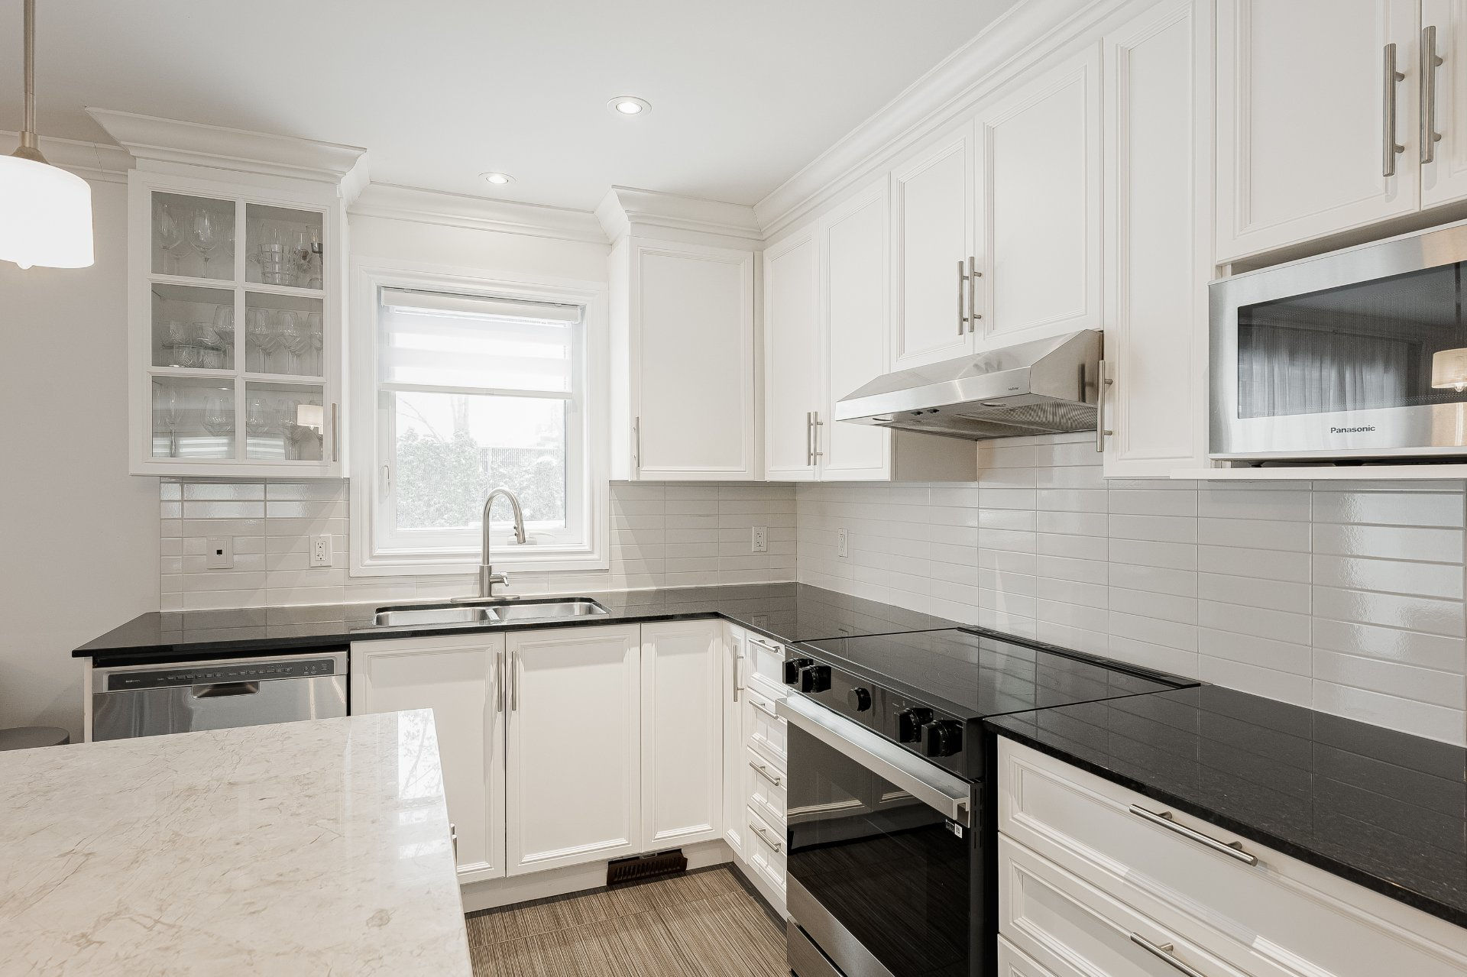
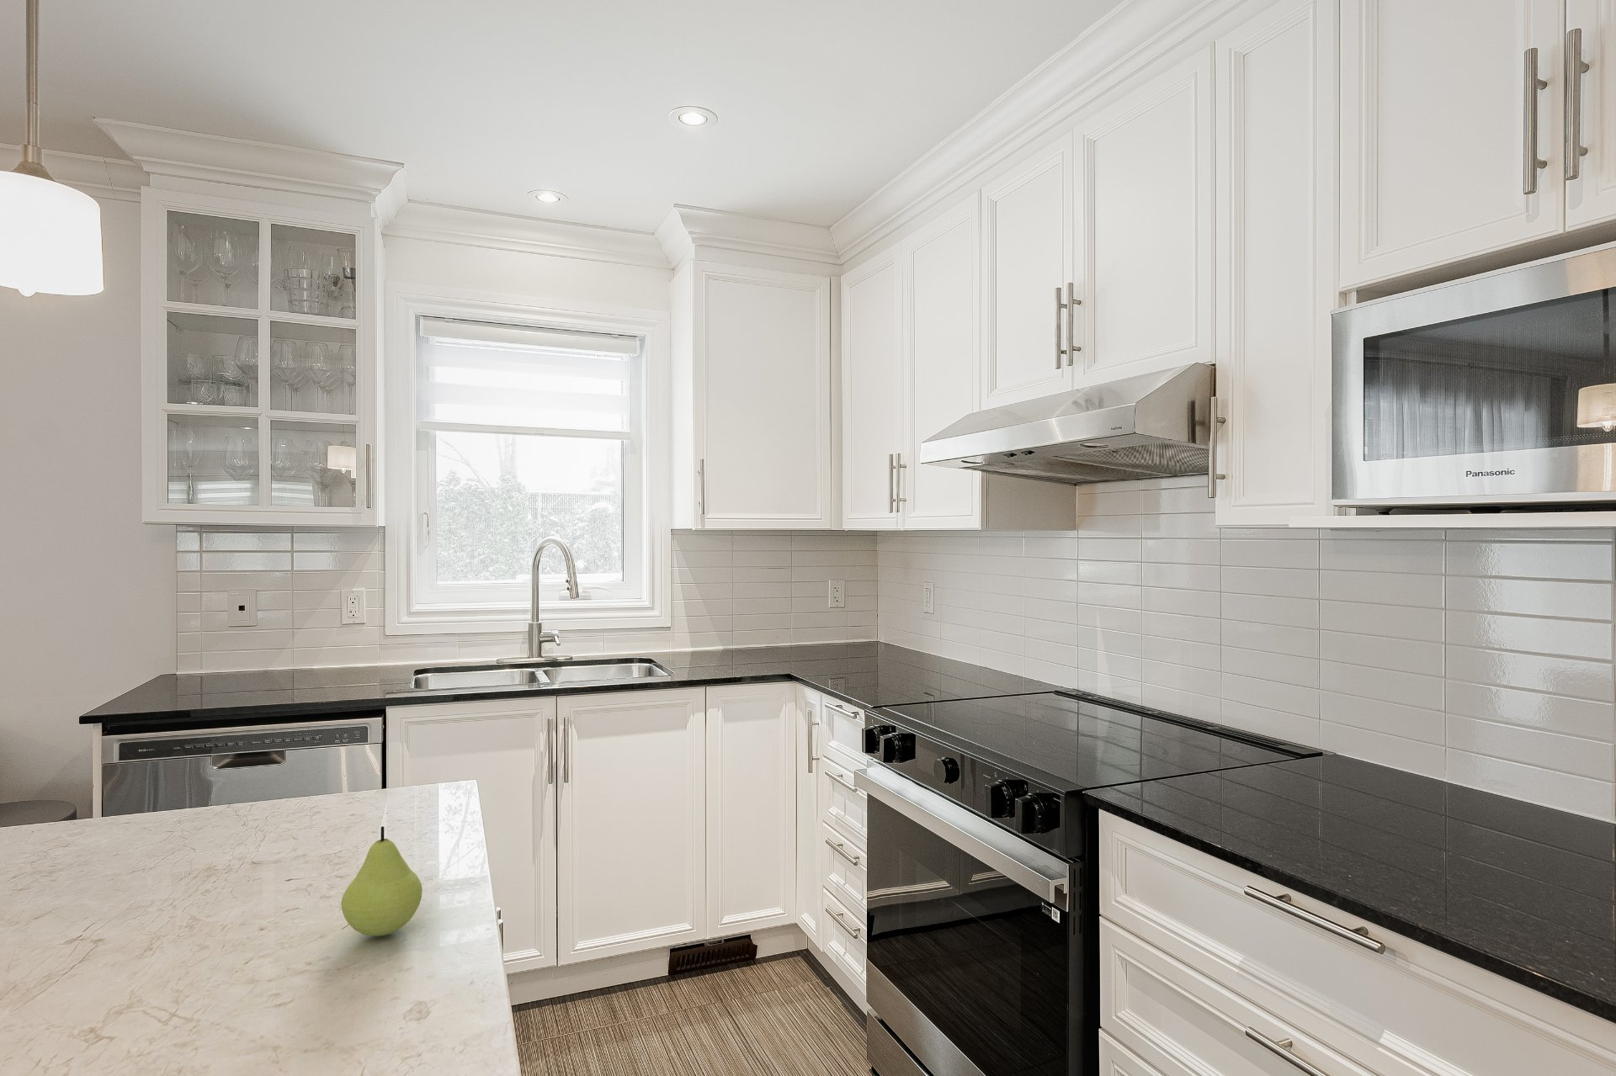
+ fruit (382, 878)
